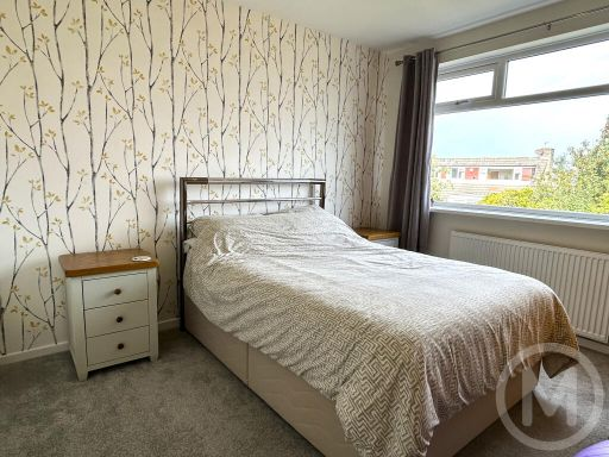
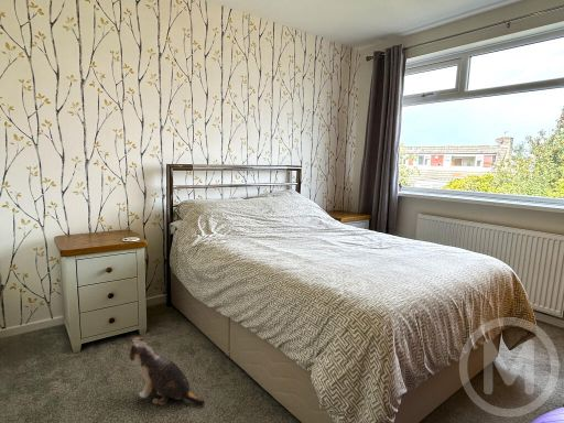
+ plush toy (164, 371)
